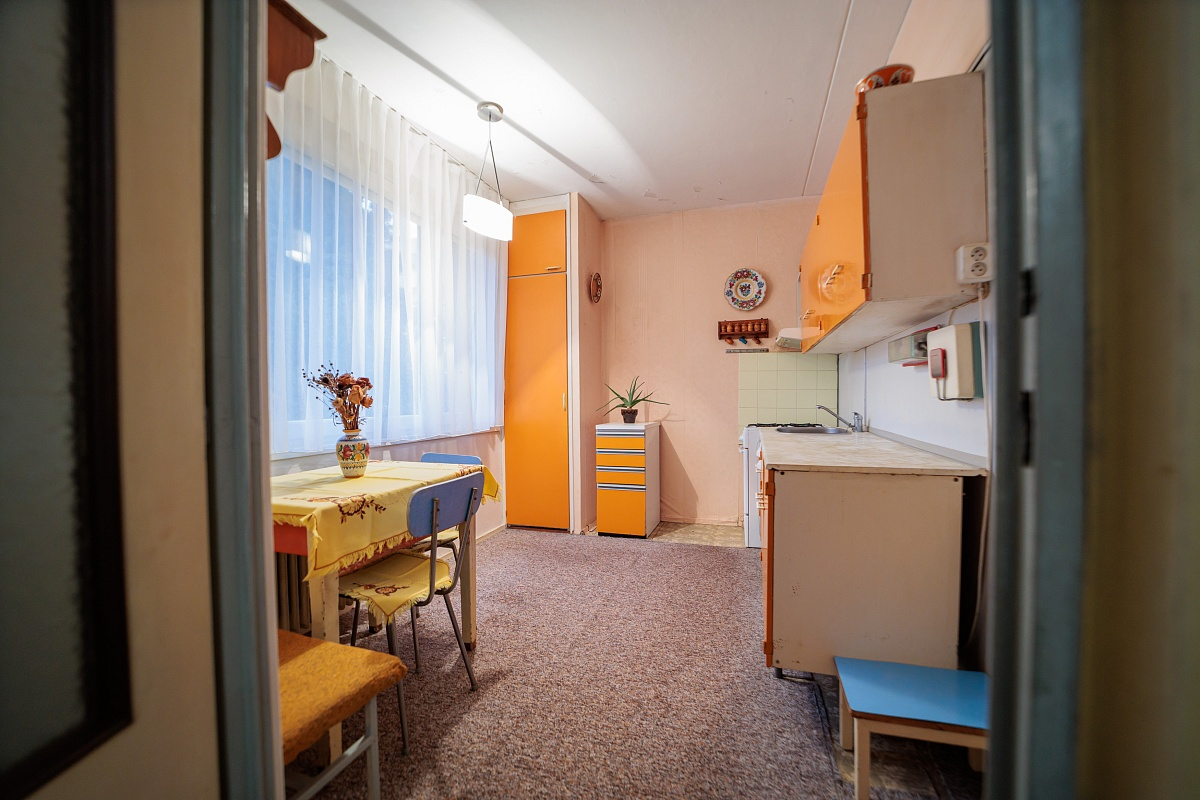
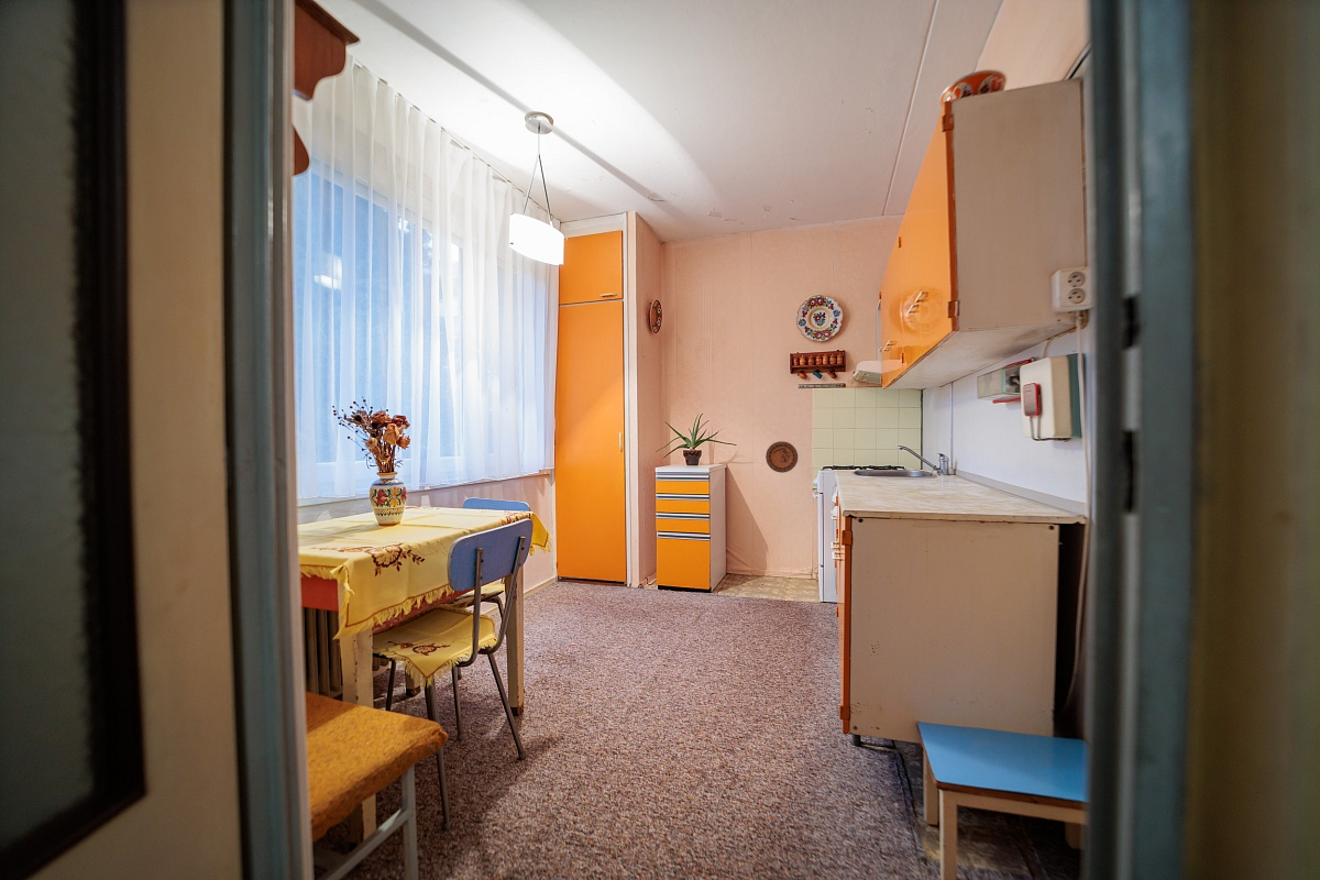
+ decorative plate (781, 457)
